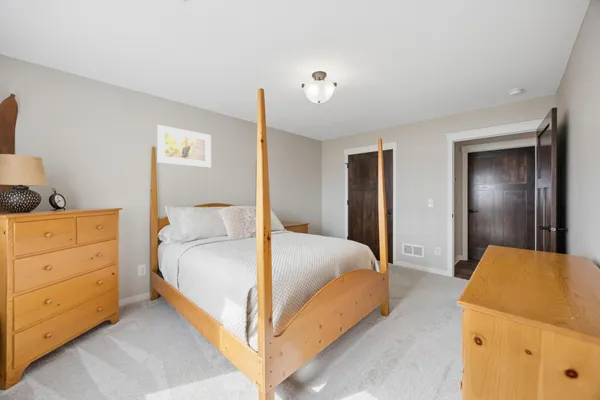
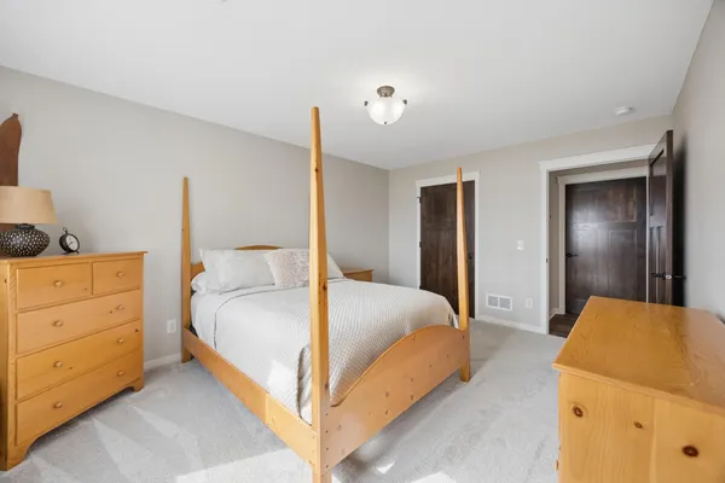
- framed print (186, 147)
